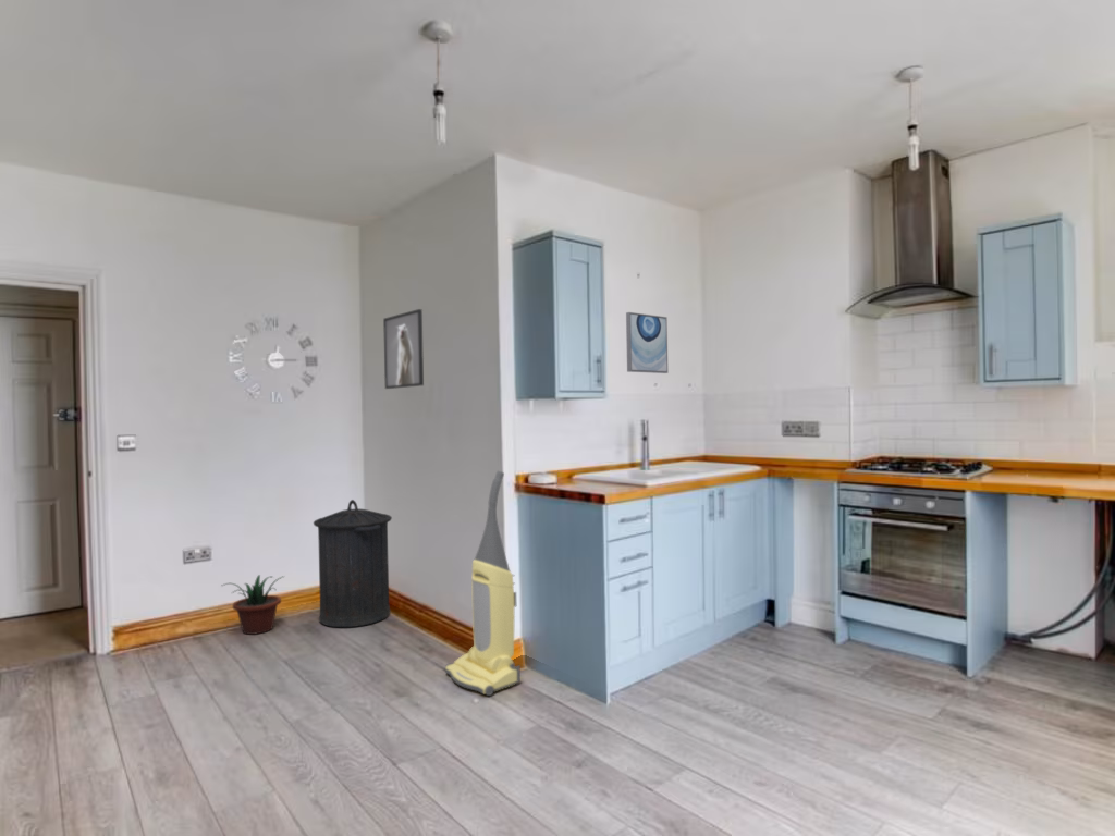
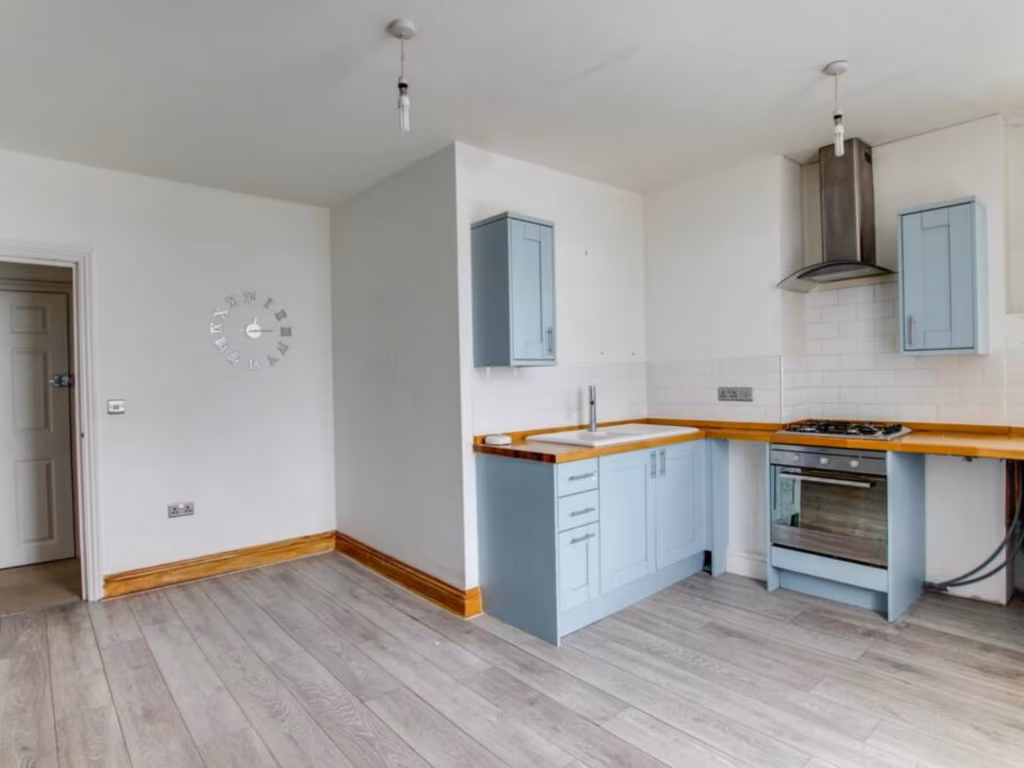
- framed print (402, 351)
- wall art (647, 343)
- trash can (354, 557)
- vacuum cleaner (483, 575)
- potted plant (254, 604)
